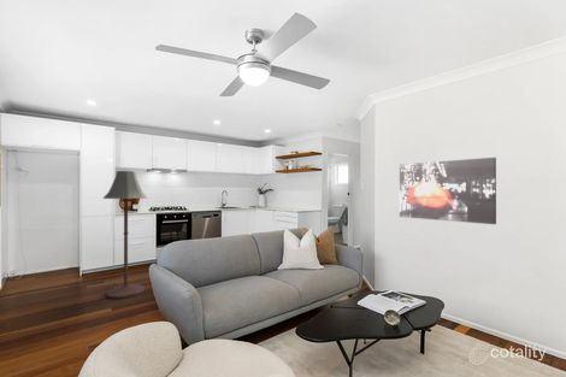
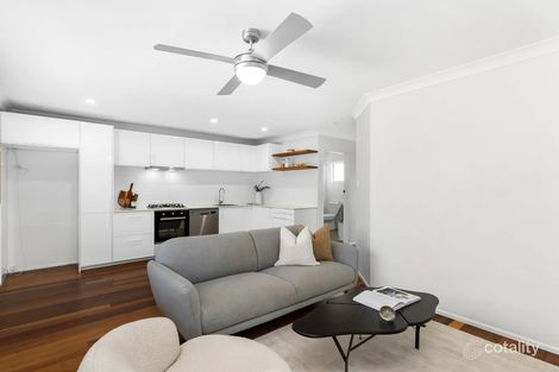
- floor lamp (125, 231)
- wall art (442, 190)
